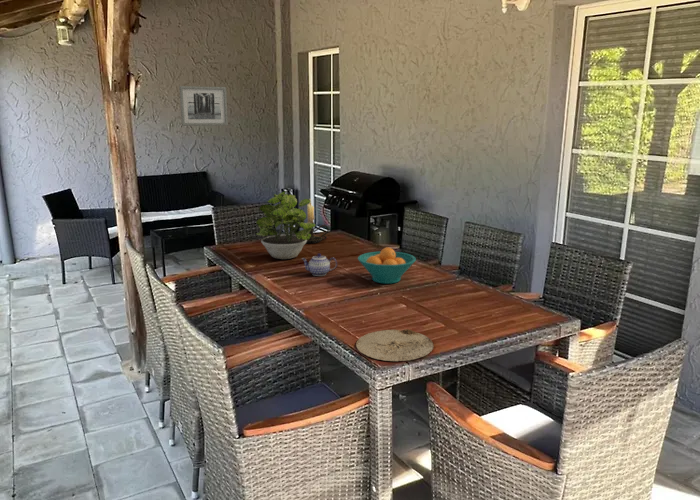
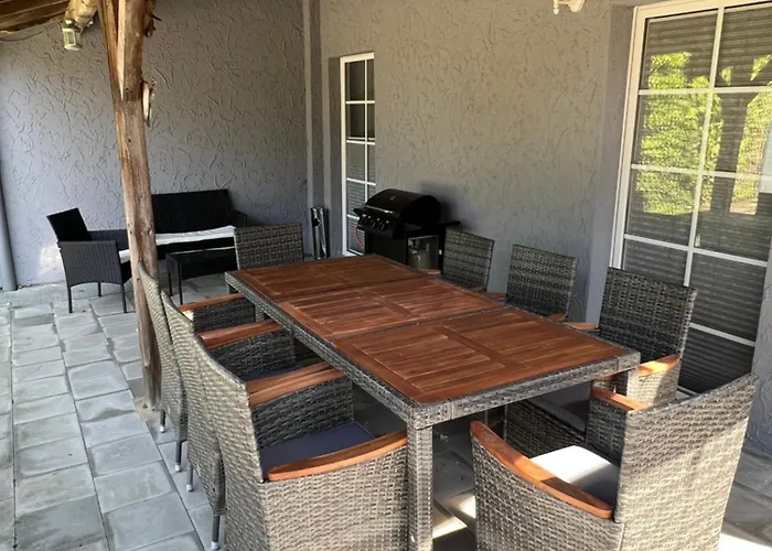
- wall art (204, 106)
- fruit bowl (386, 264)
- potted plant (282, 223)
- plate (394, 342)
- candle holder (313, 219)
- teapot (319, 263)
